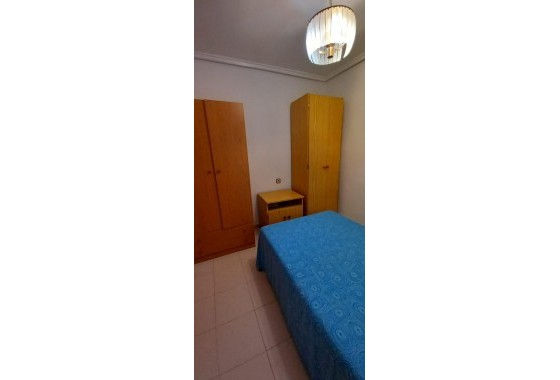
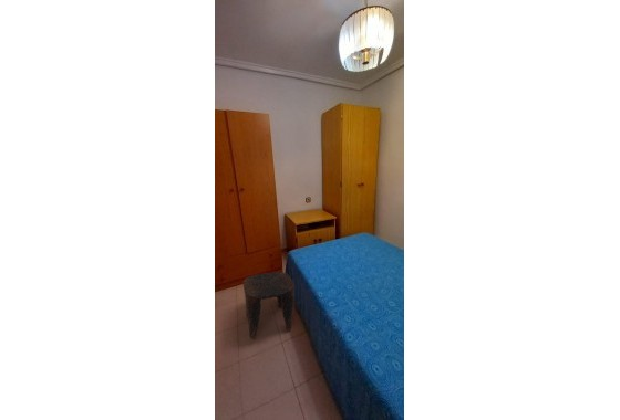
+ stool (268, 297)
